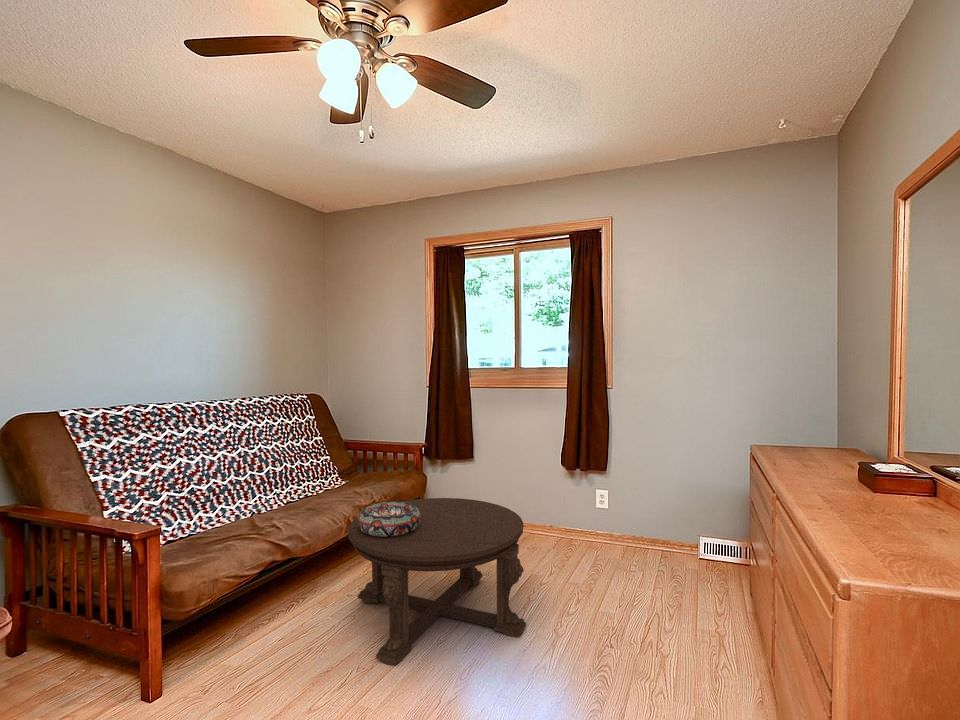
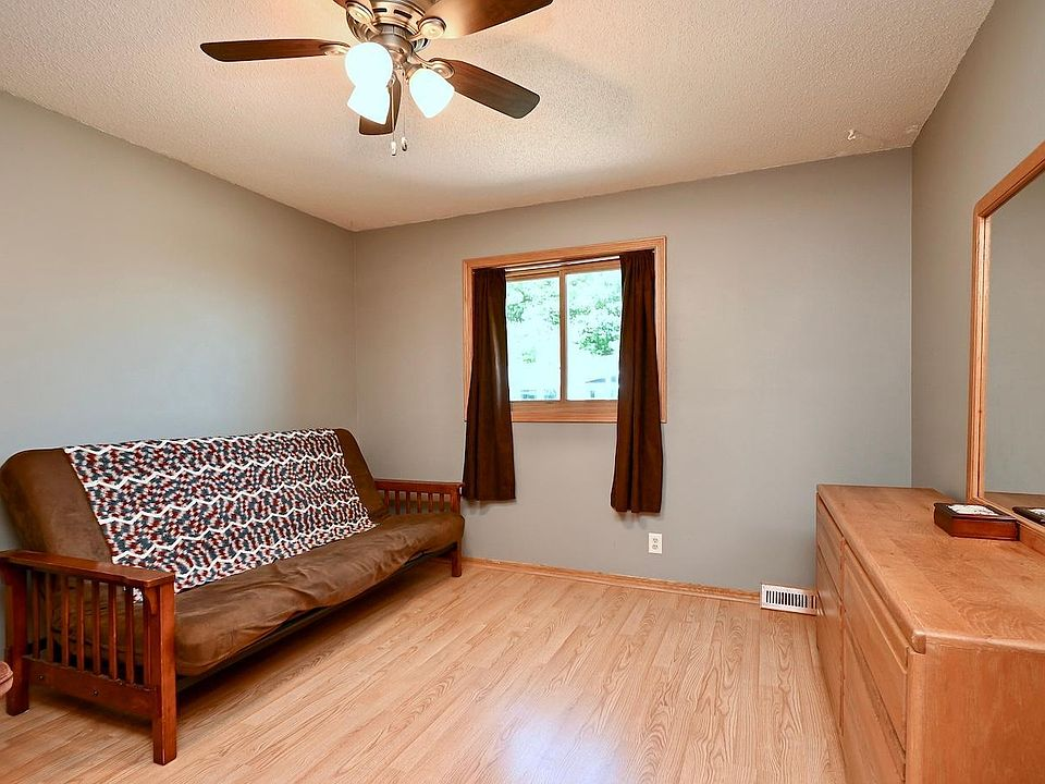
- coffee table (437, 568)
- decorative bowl (389, 518)
